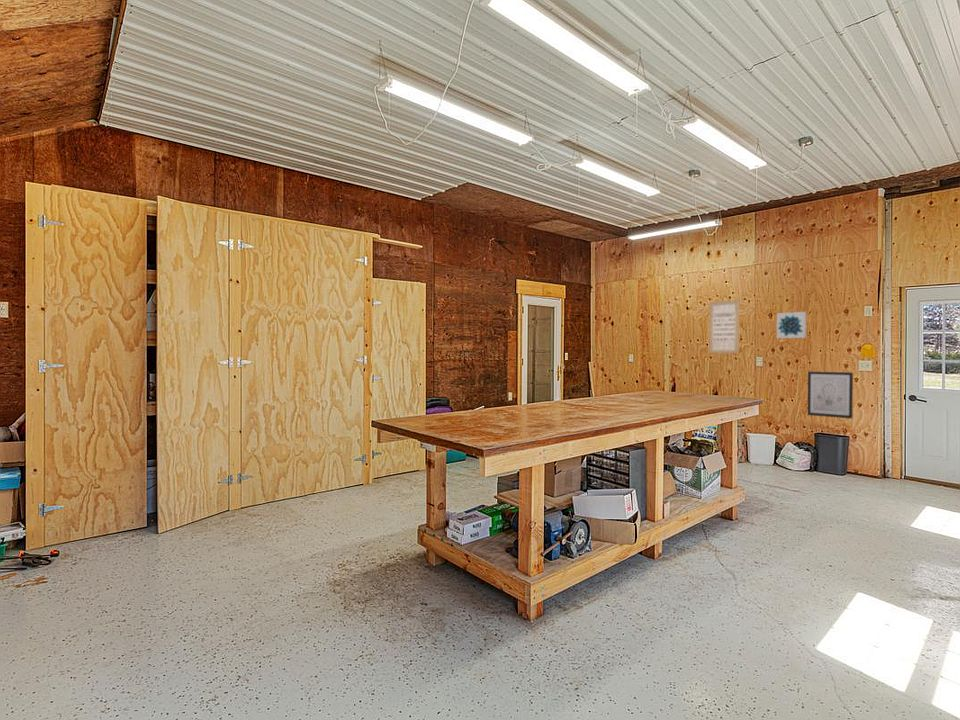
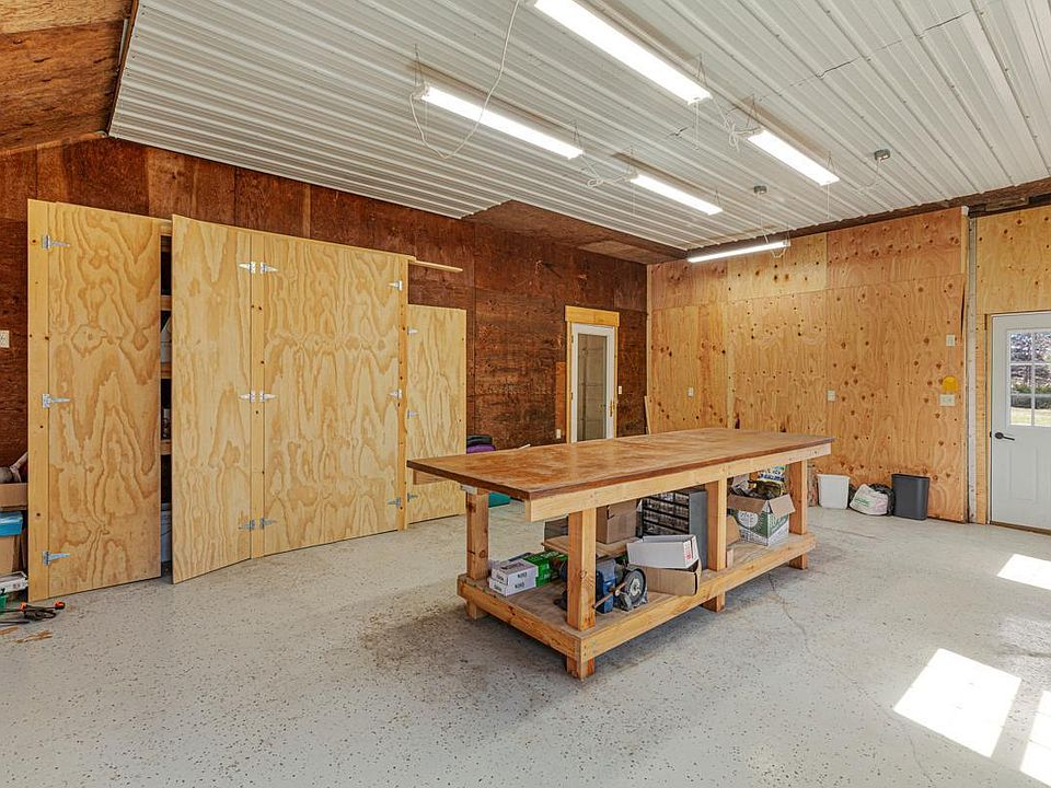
- wall art (791, 325)
- wall art (723, 327)
- wall art (829, 394)
